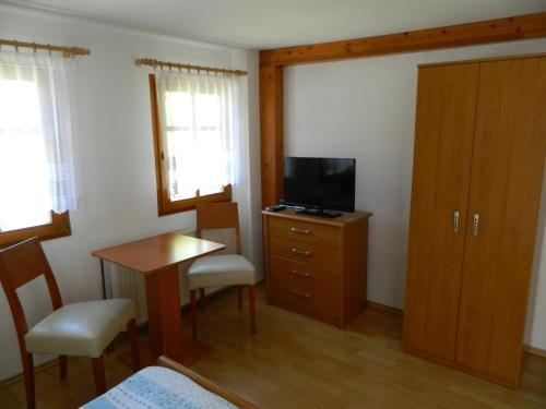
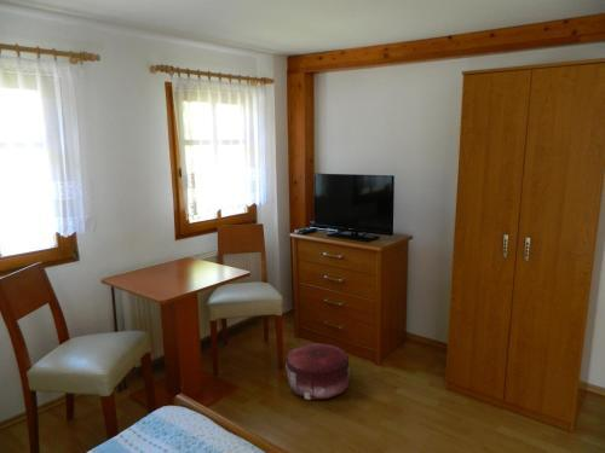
+ pouf (317, 367)
